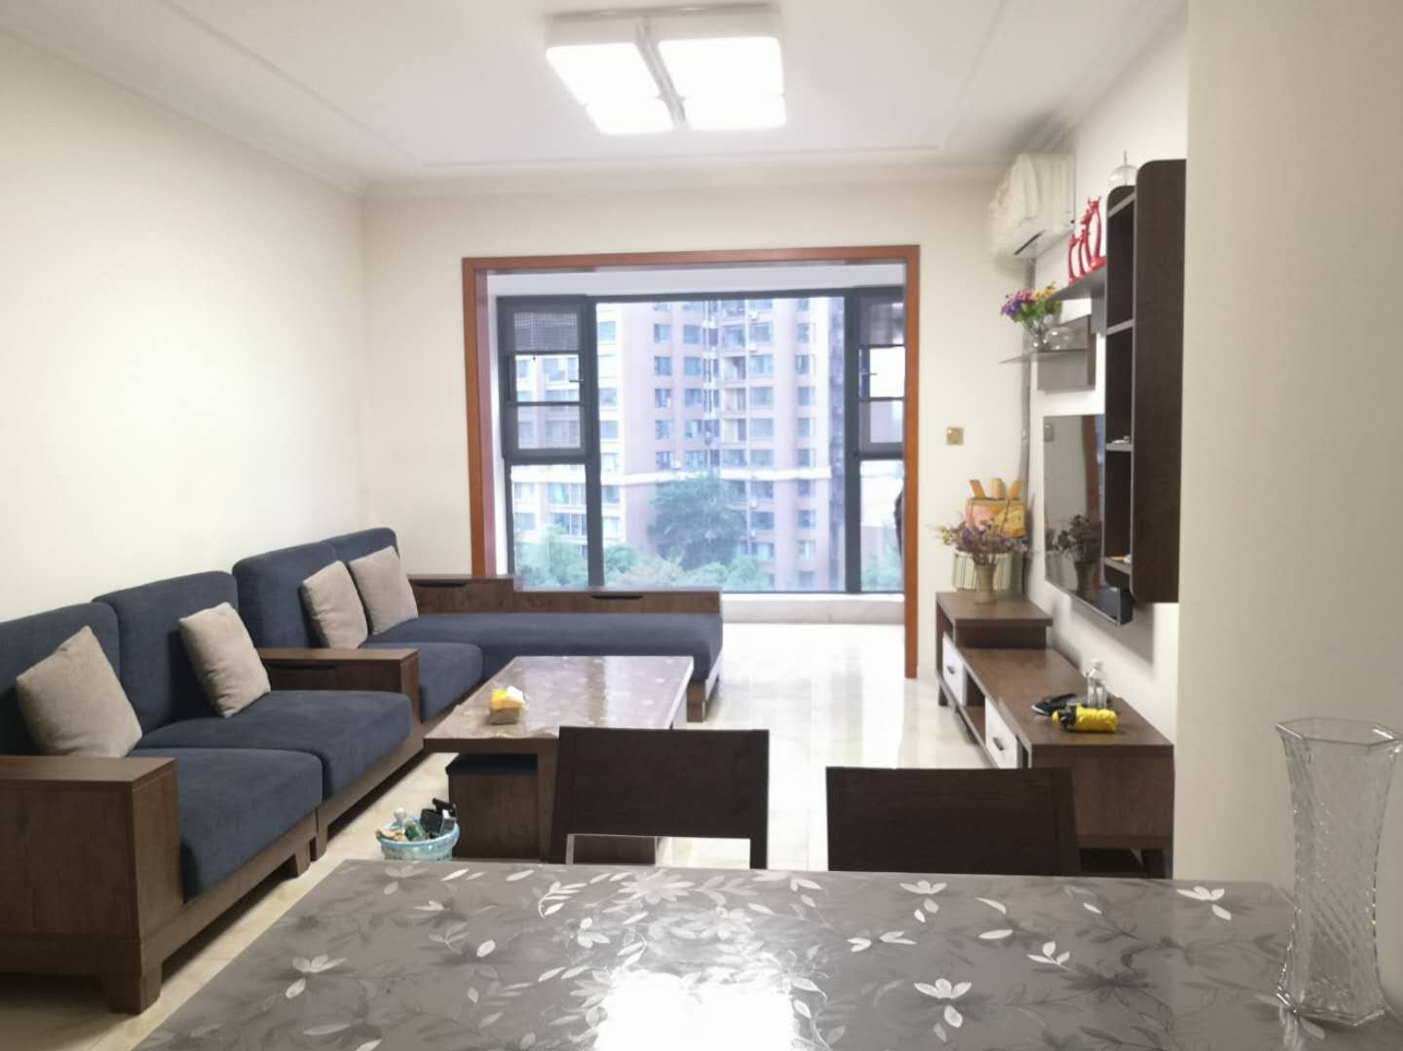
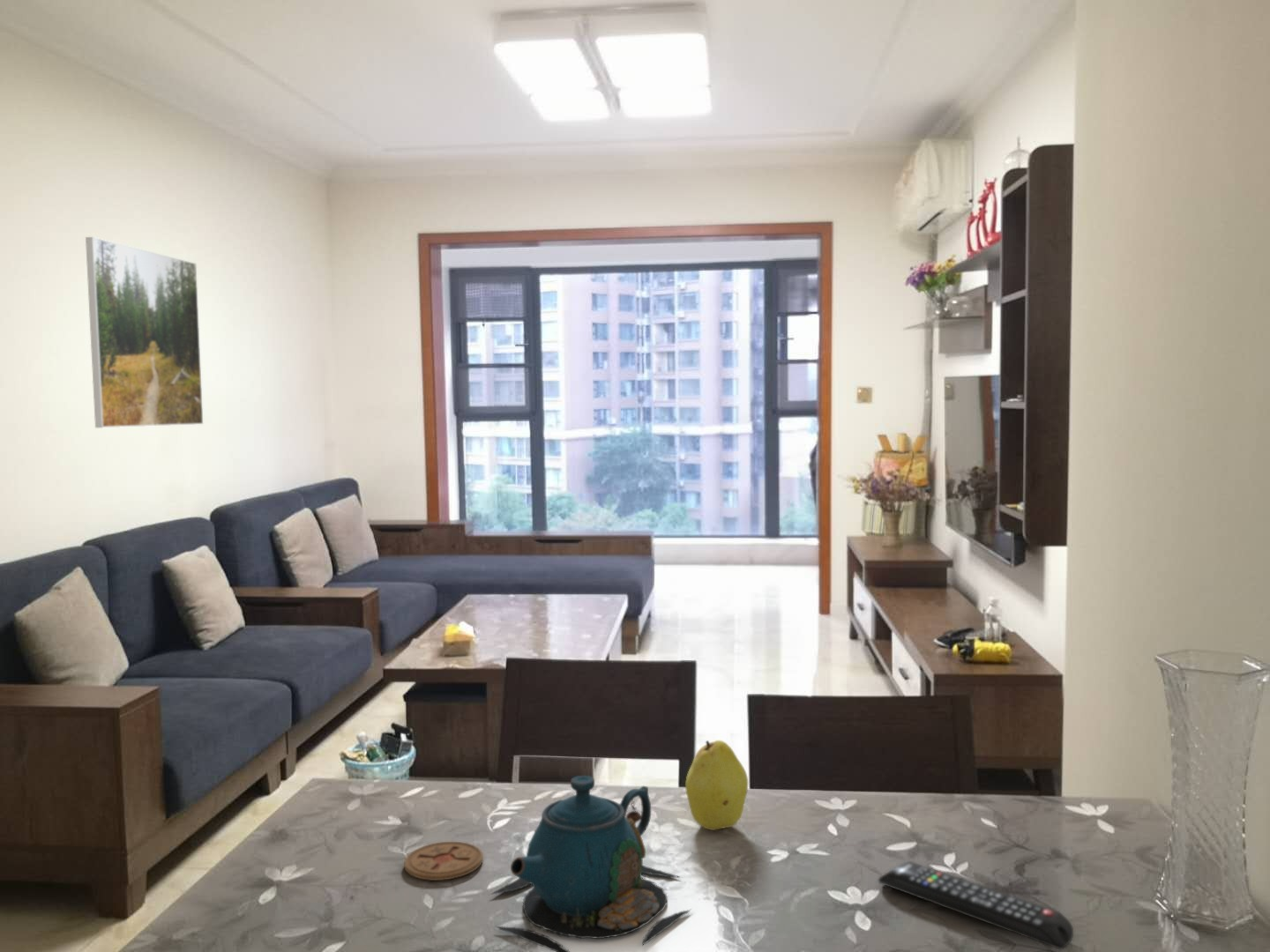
+ coaster (444, 859)
+ teapot (593, 839)
+ fruit (716, 782)
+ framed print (149, 338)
+ remote control (970, 901)
